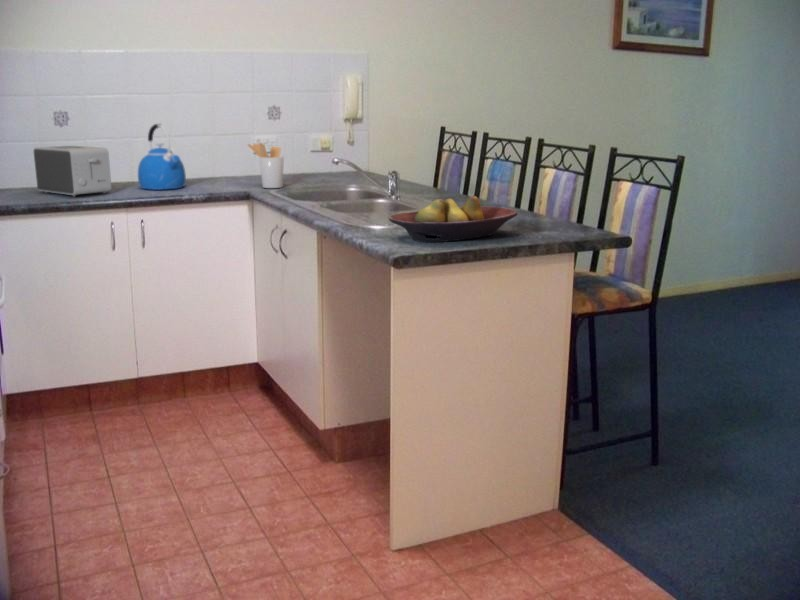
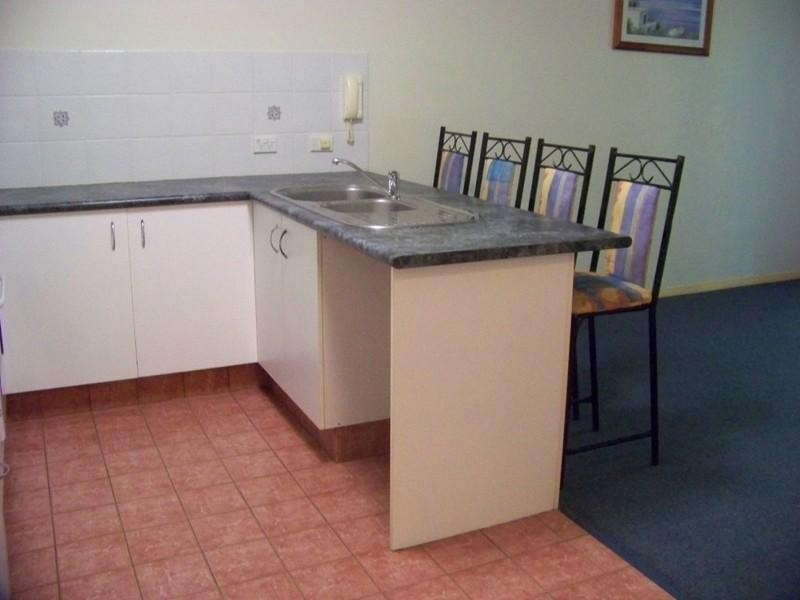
- utensil holder (266, 164)
- fruit bowl (454, 216)
- toaster (74, 170)
- kettle (163, 156)
